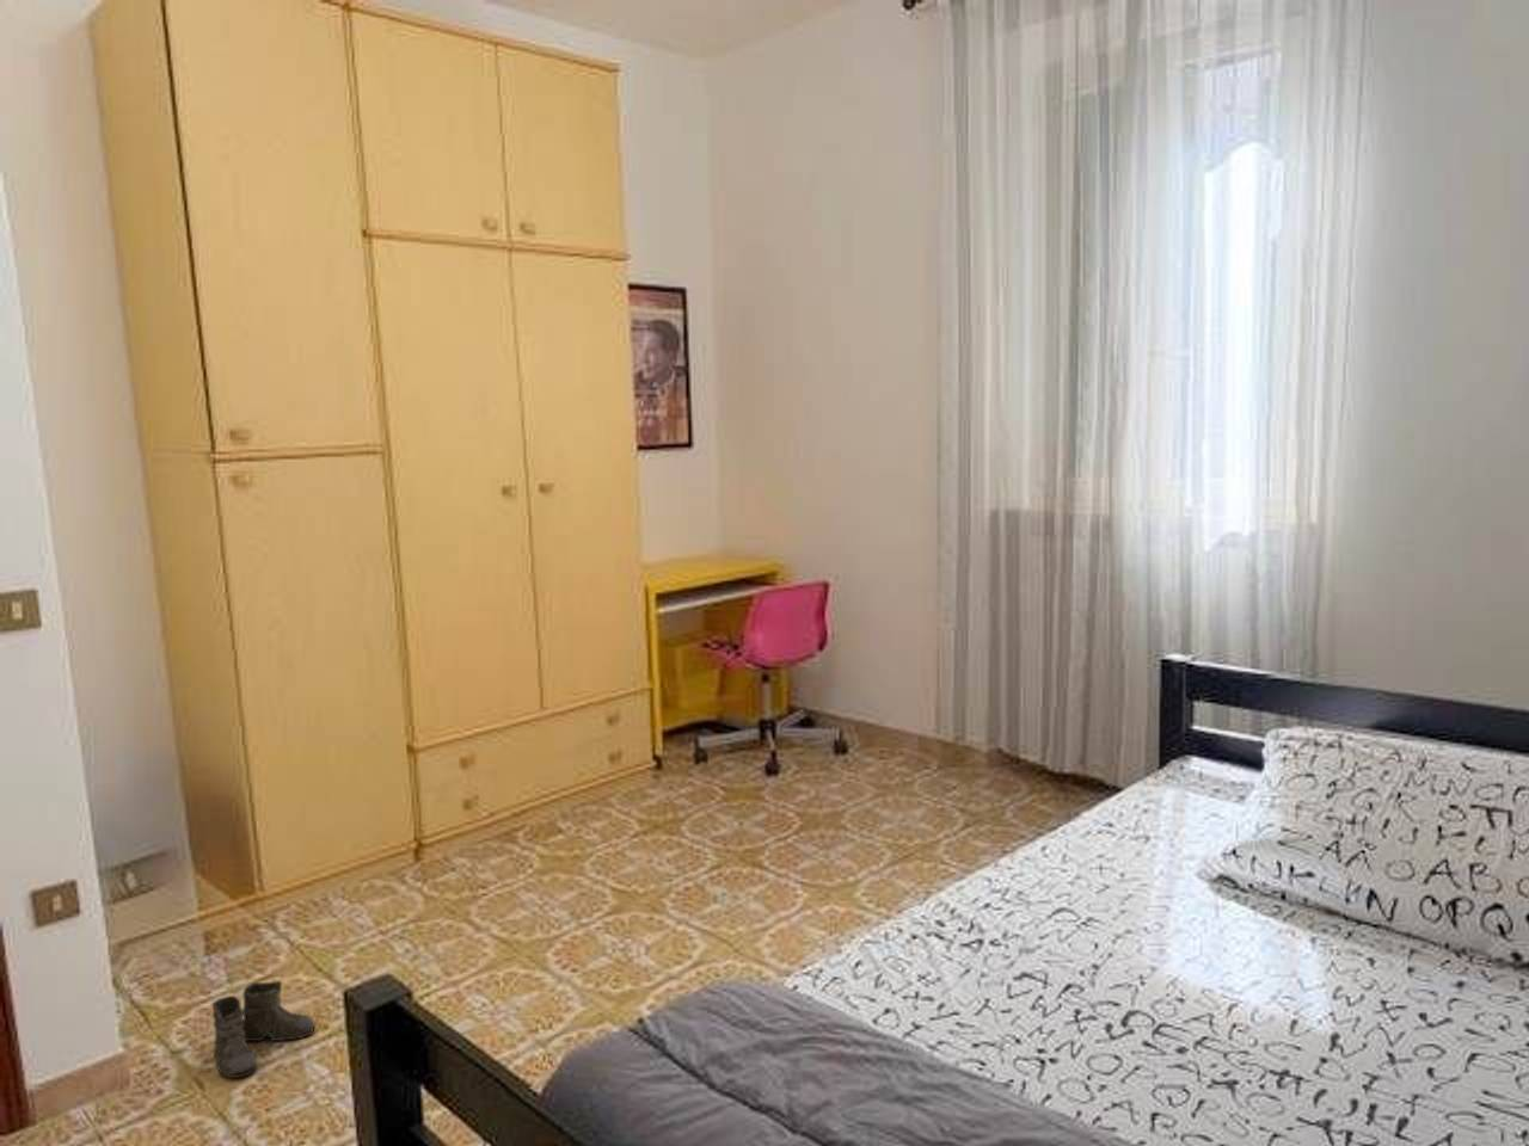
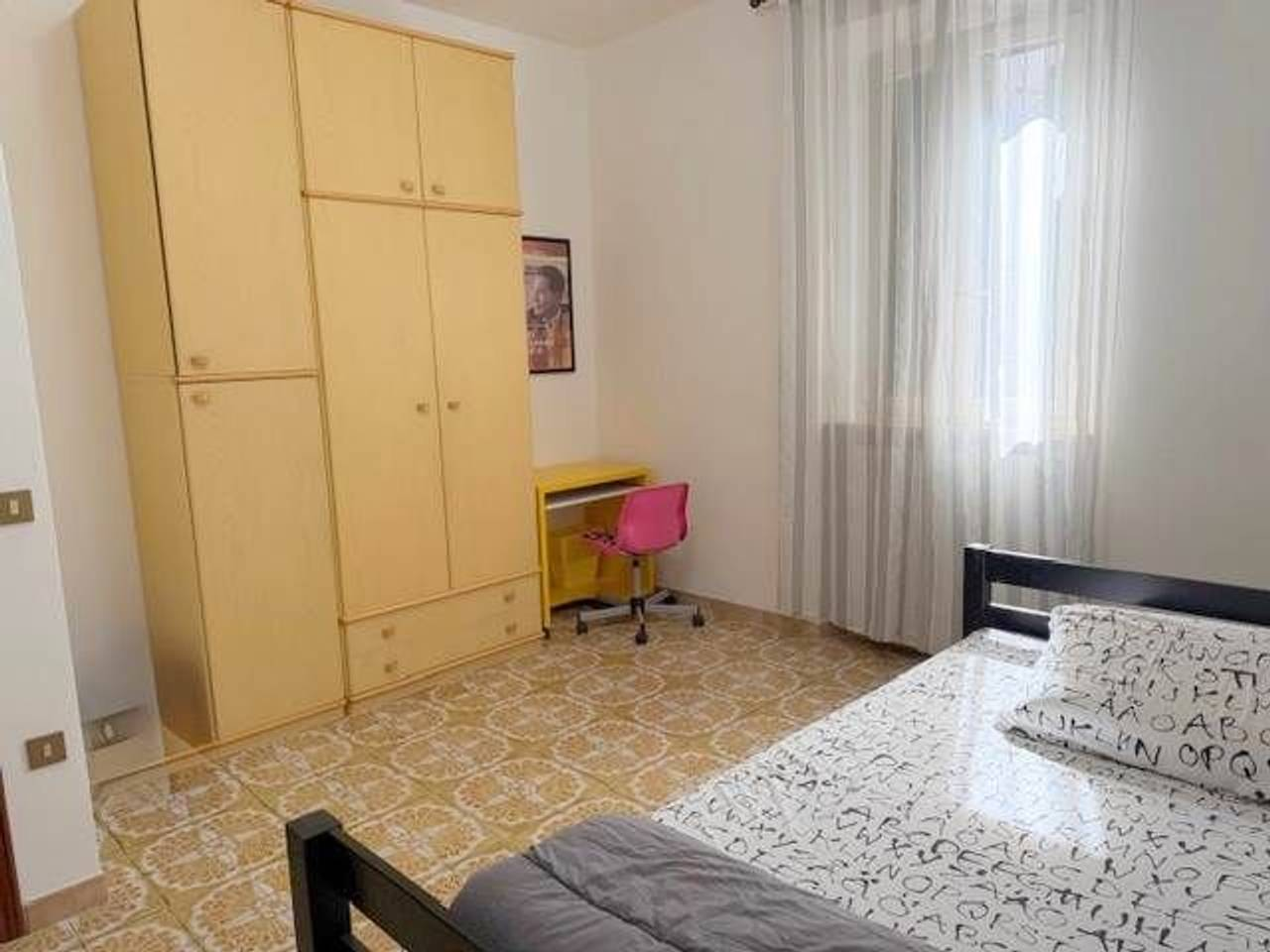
- boots (253, 1023)
